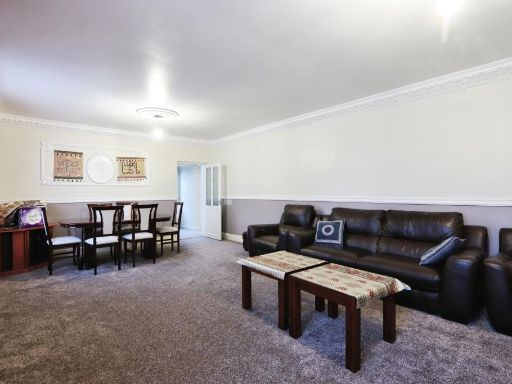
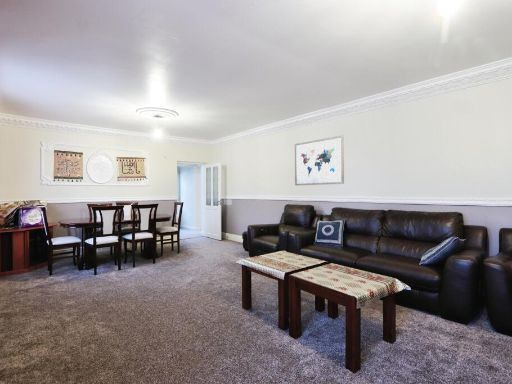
+ wall art (317, 162)
